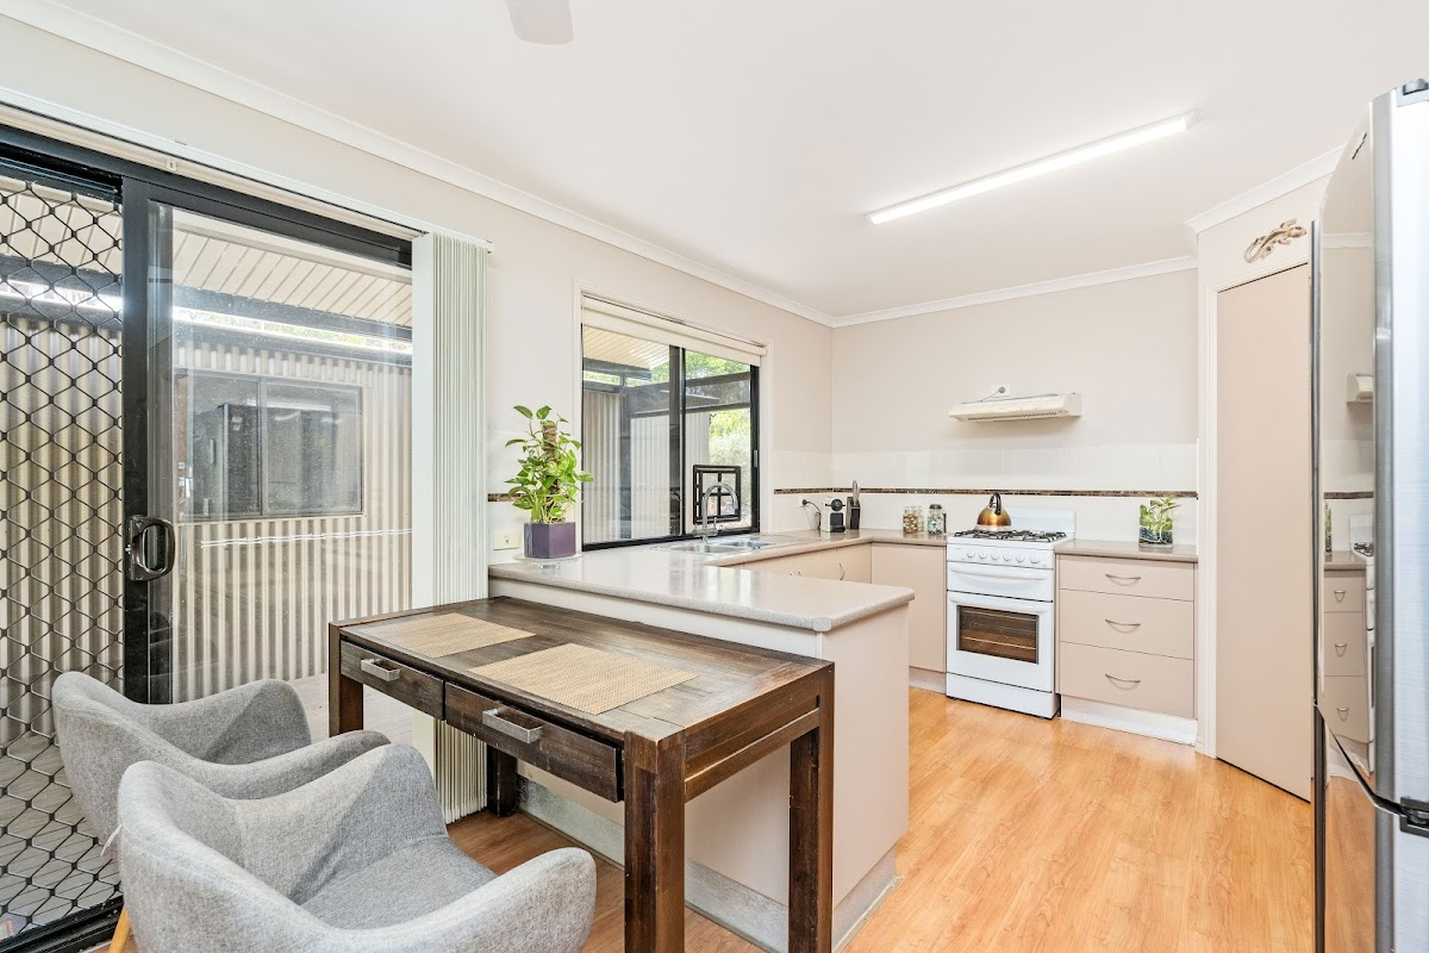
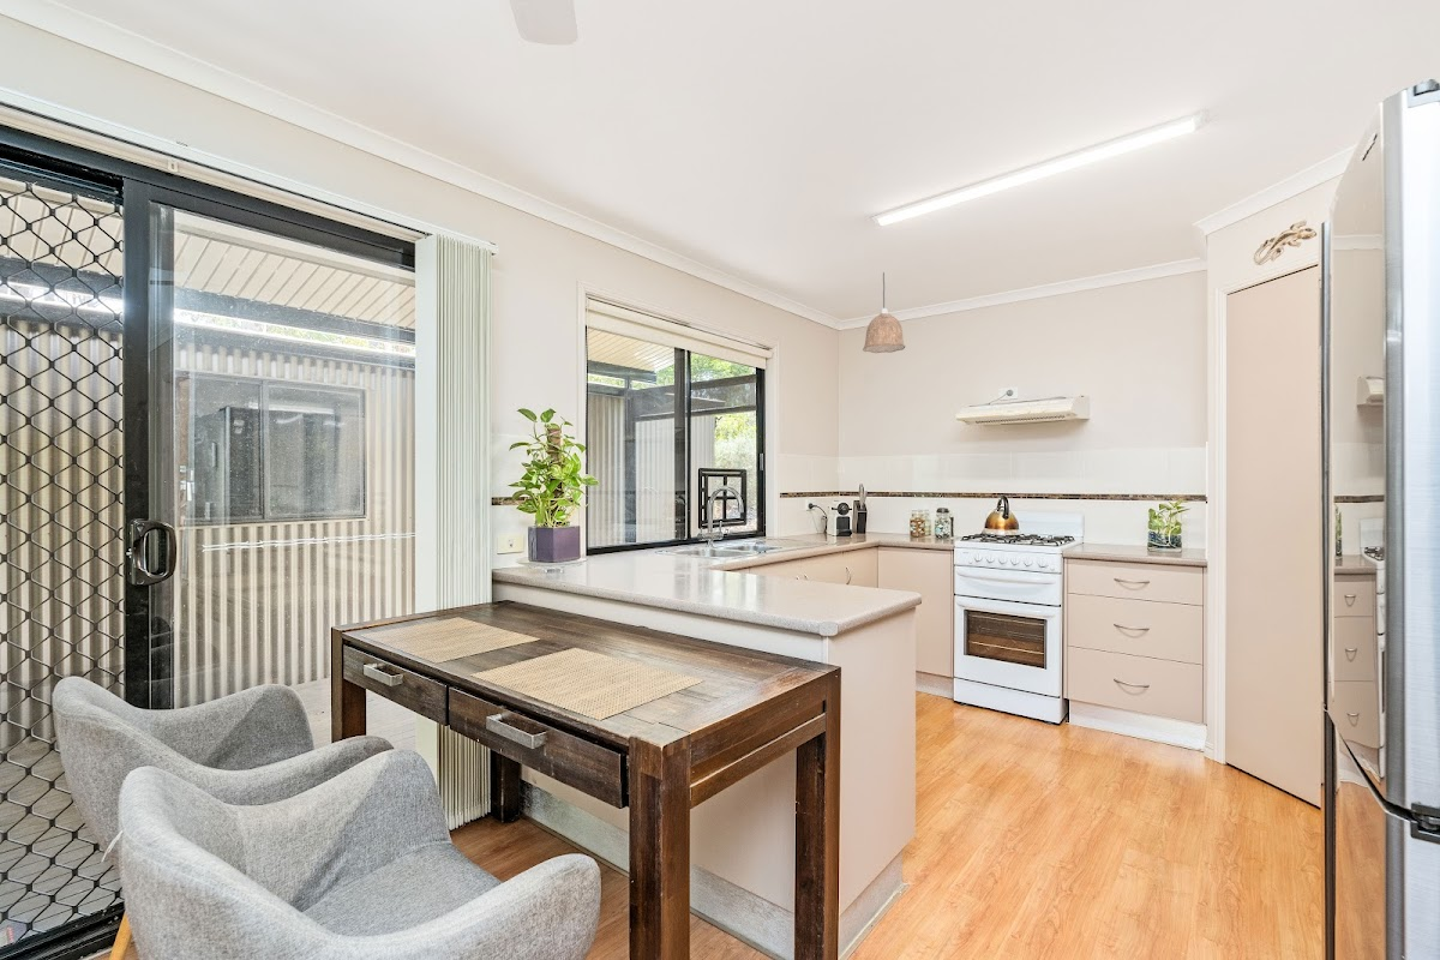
+ pendant lamp (883, 310)
